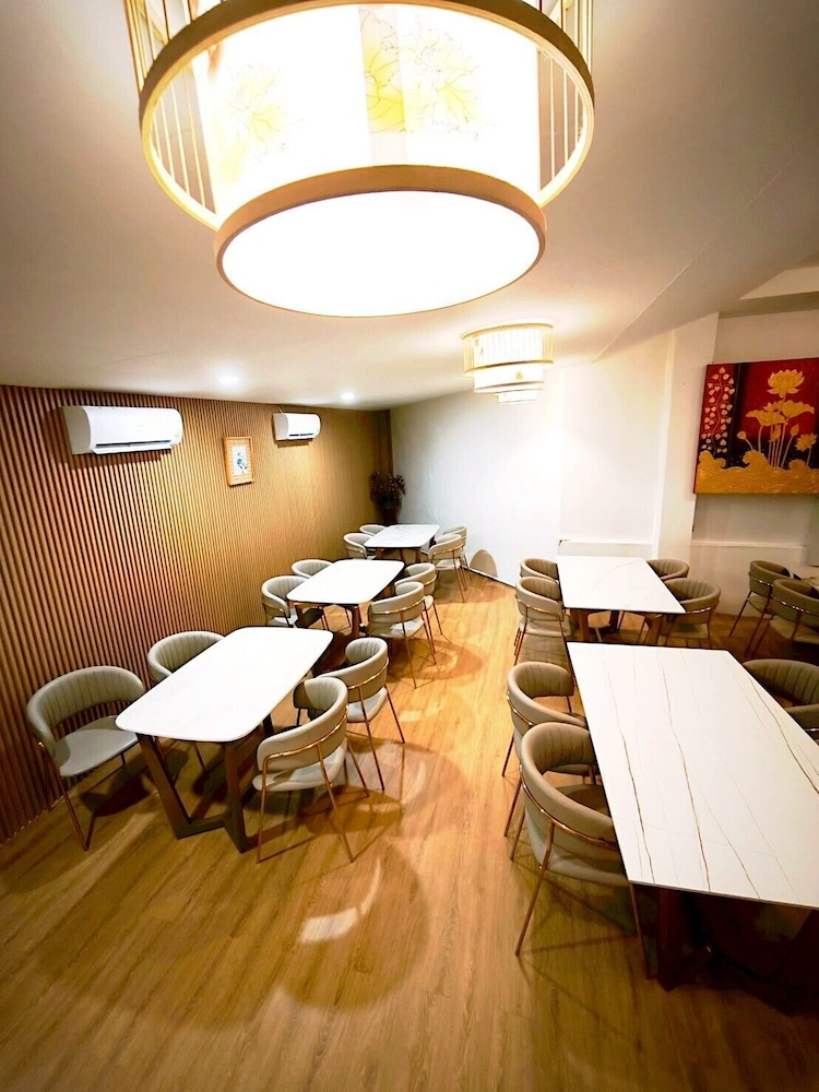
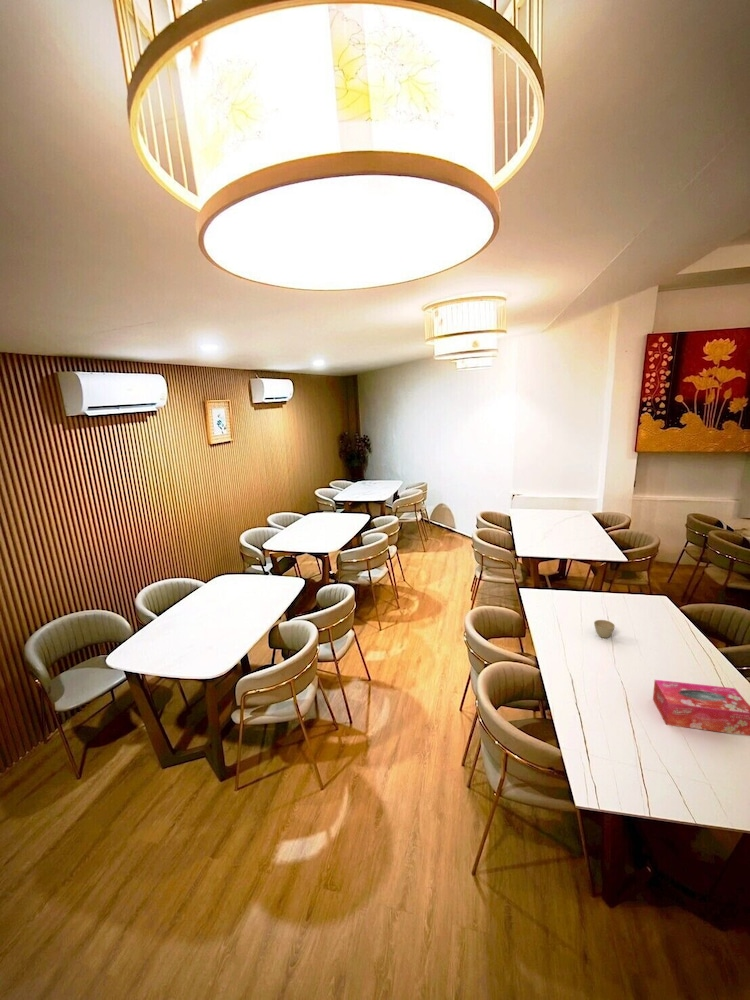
+ flower pot (603, 629)
+ tissue box (700, 706)
